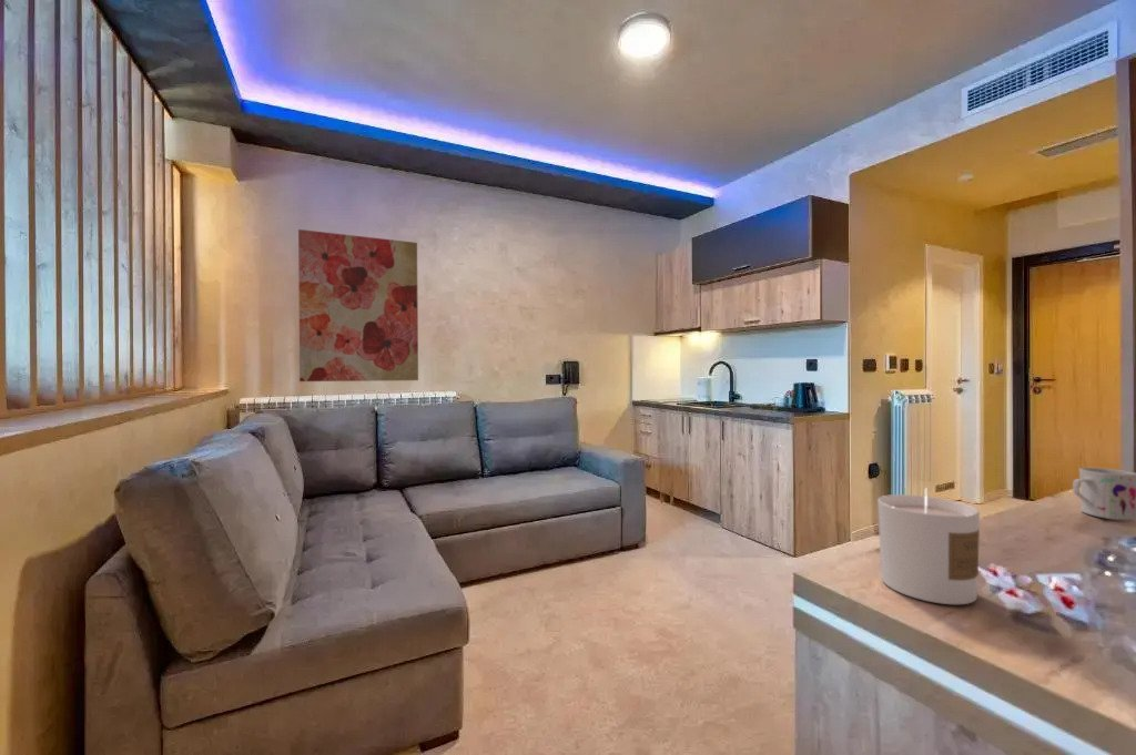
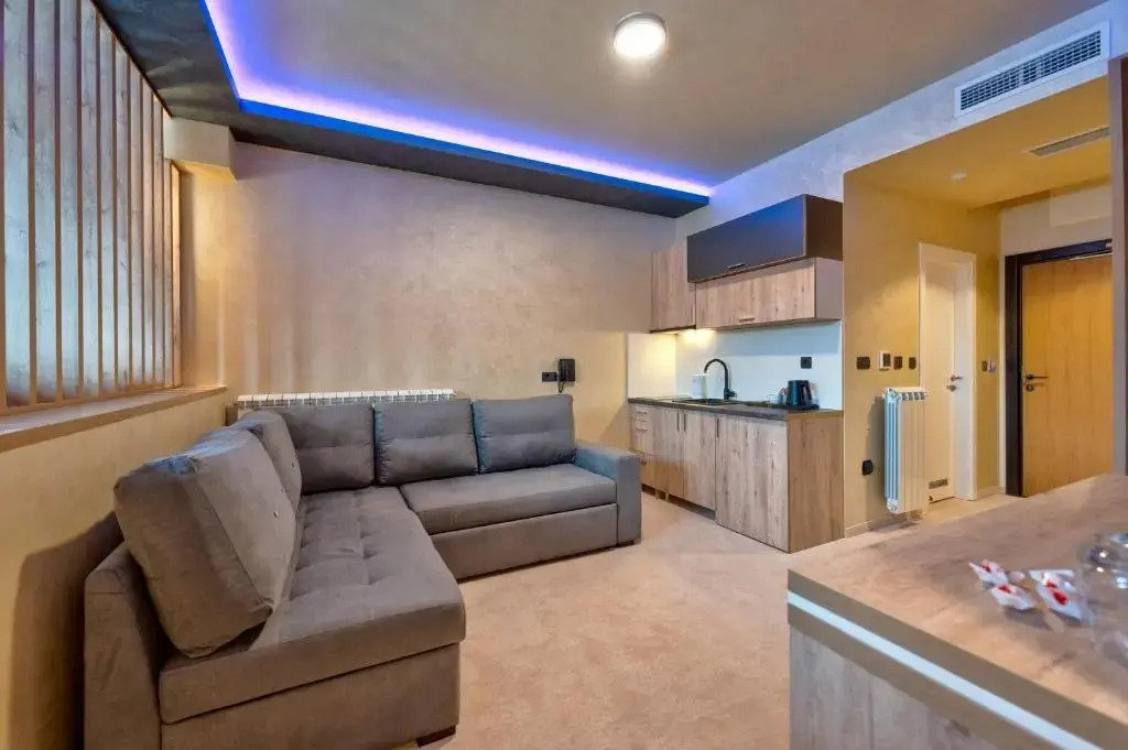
- wall art (361, 308)
- mug (1100, 492)
- candle (926, 538)
